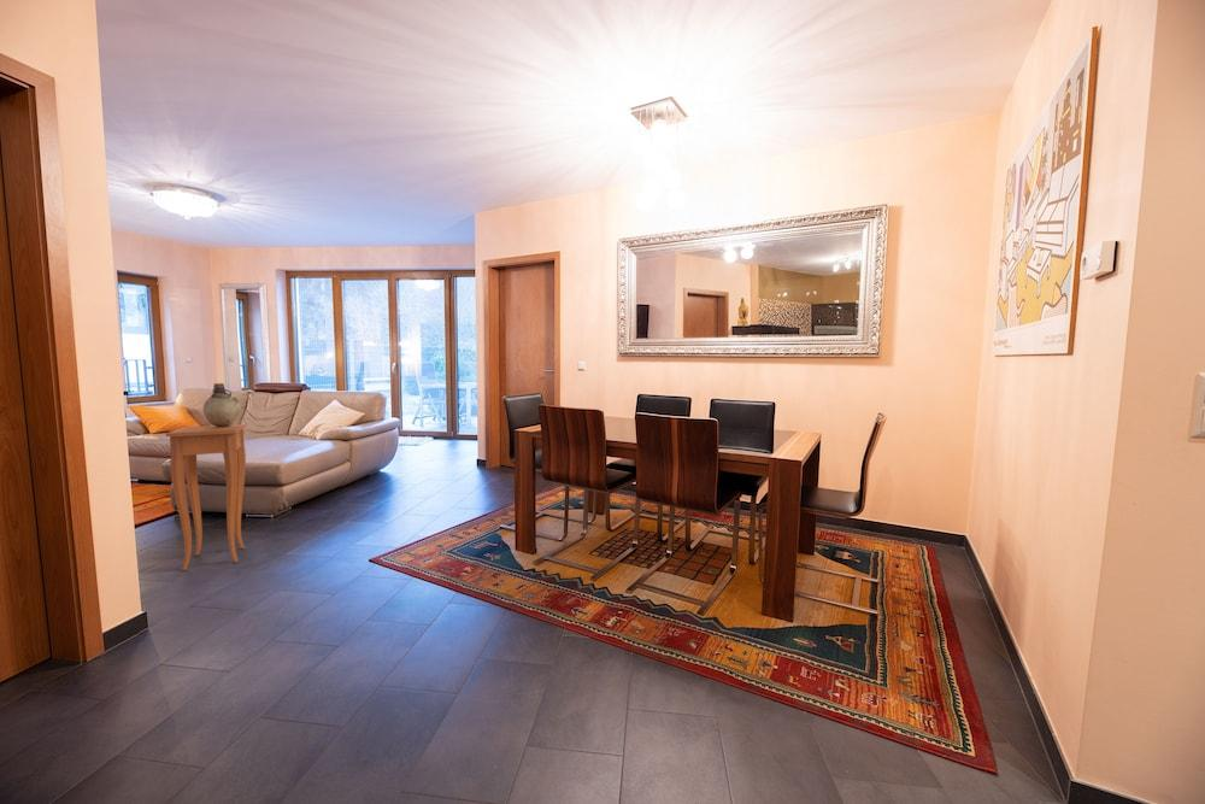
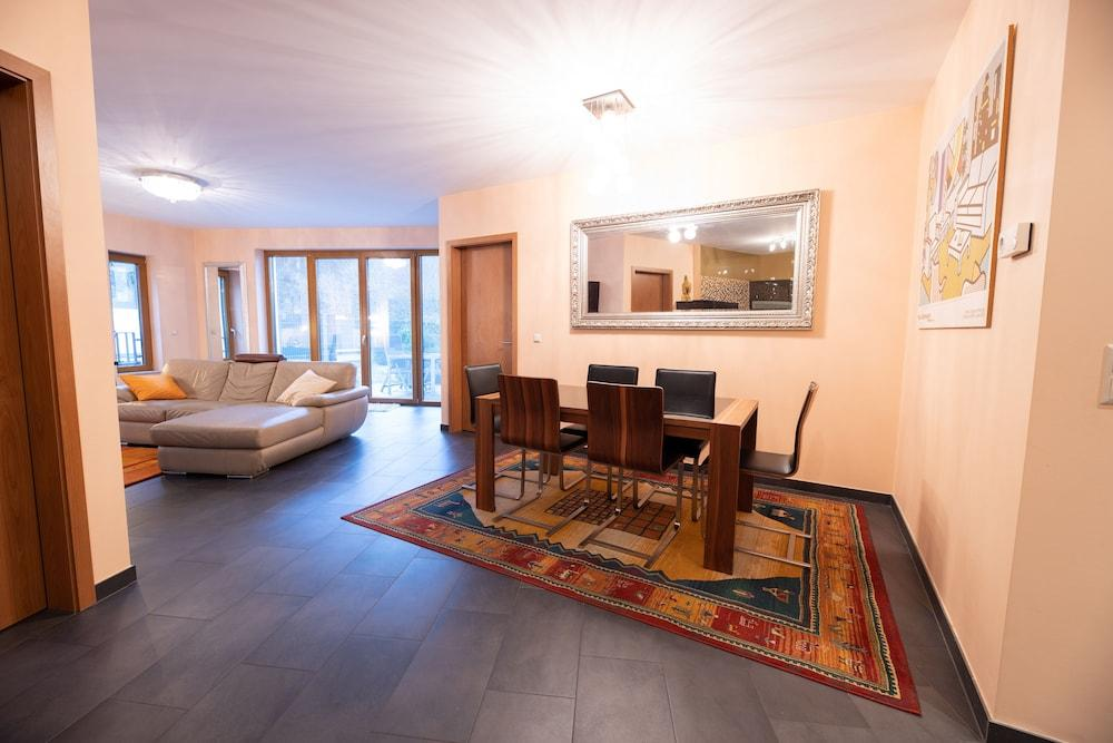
- side table (199, 499)
- vase (222, 404)
